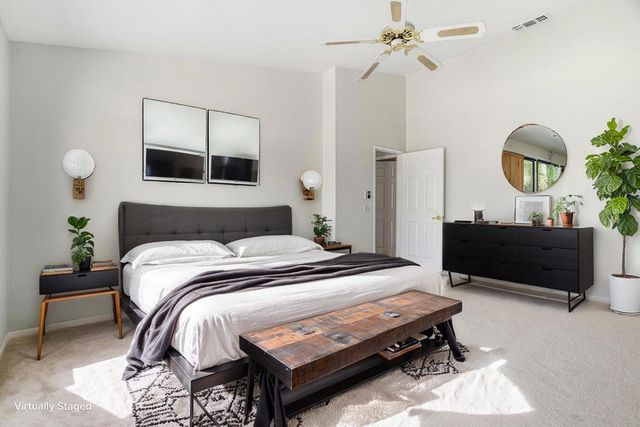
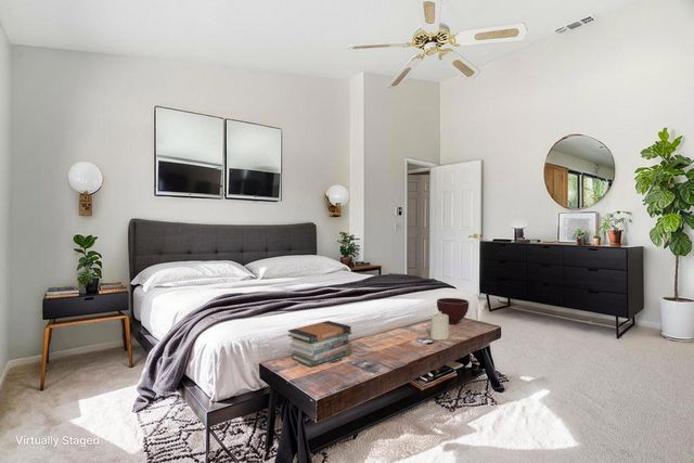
+ book stack (320, 342)
+ bowl (452, 311)
+ candle (439, 324)
